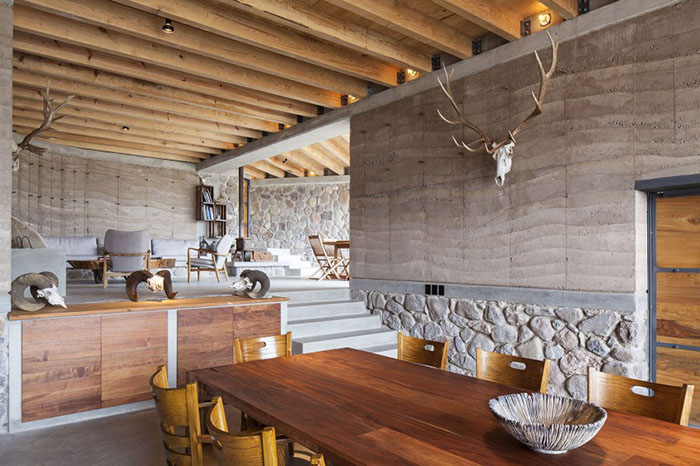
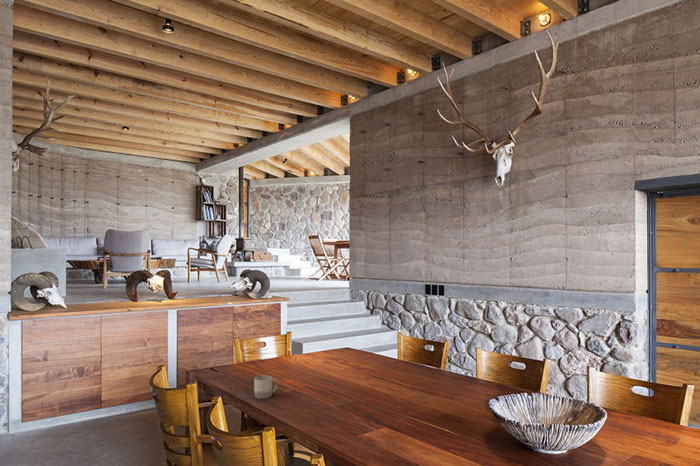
+ cup (266, 386)
